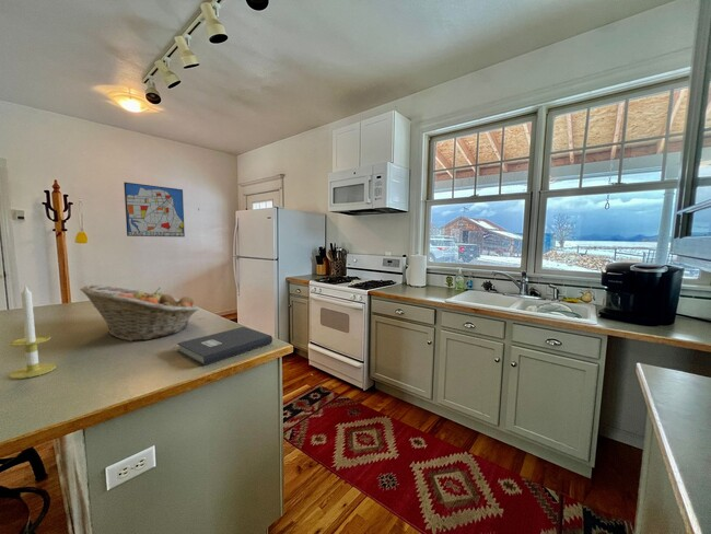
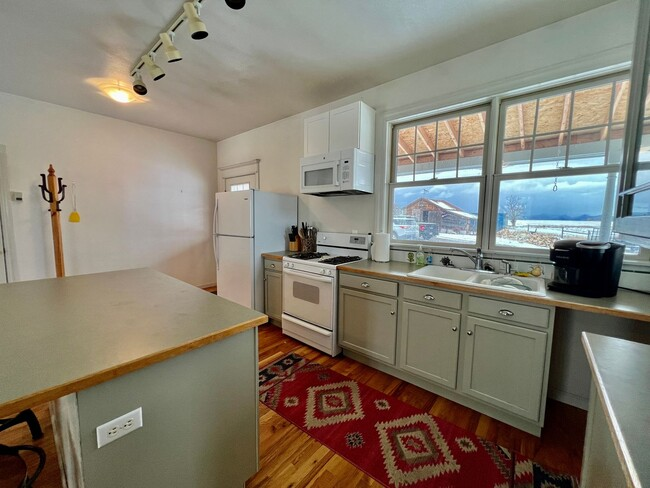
- fruit basket (143, 306)
- candle (28, 328)
- wall art (156, 211)
- book (226, 343)
